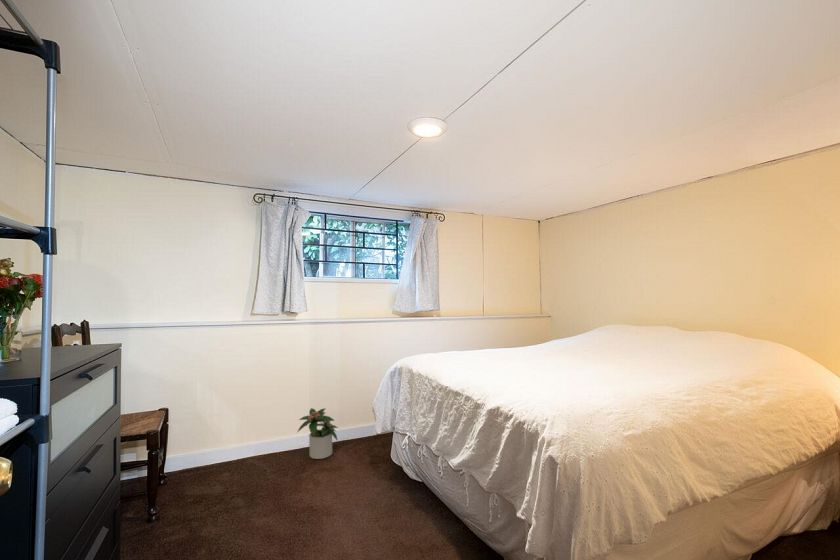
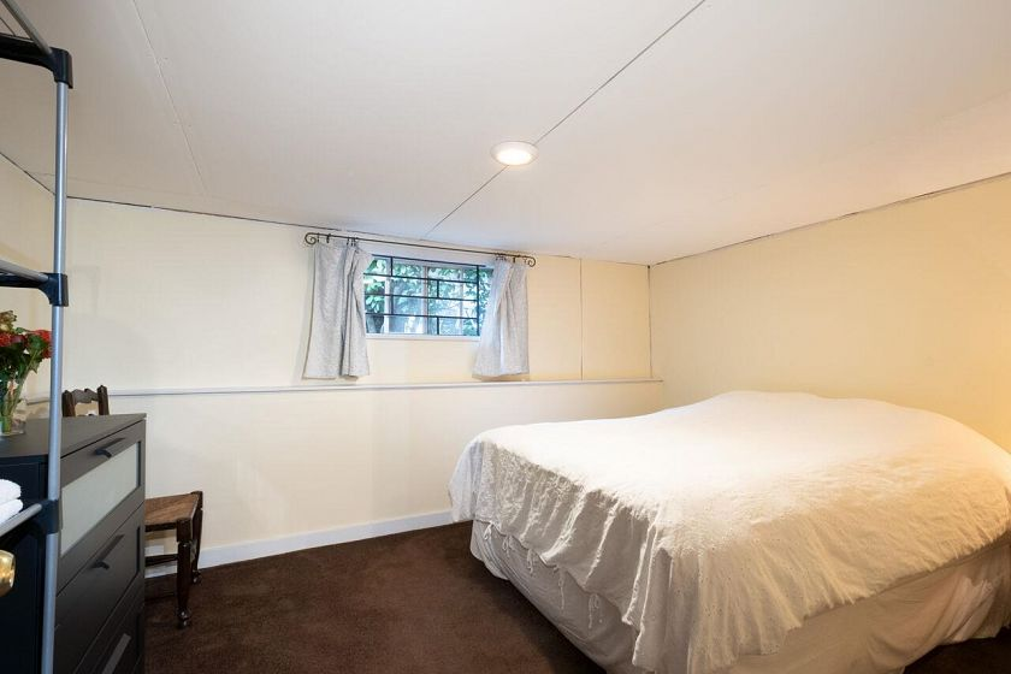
- potted plant (318, 433)
